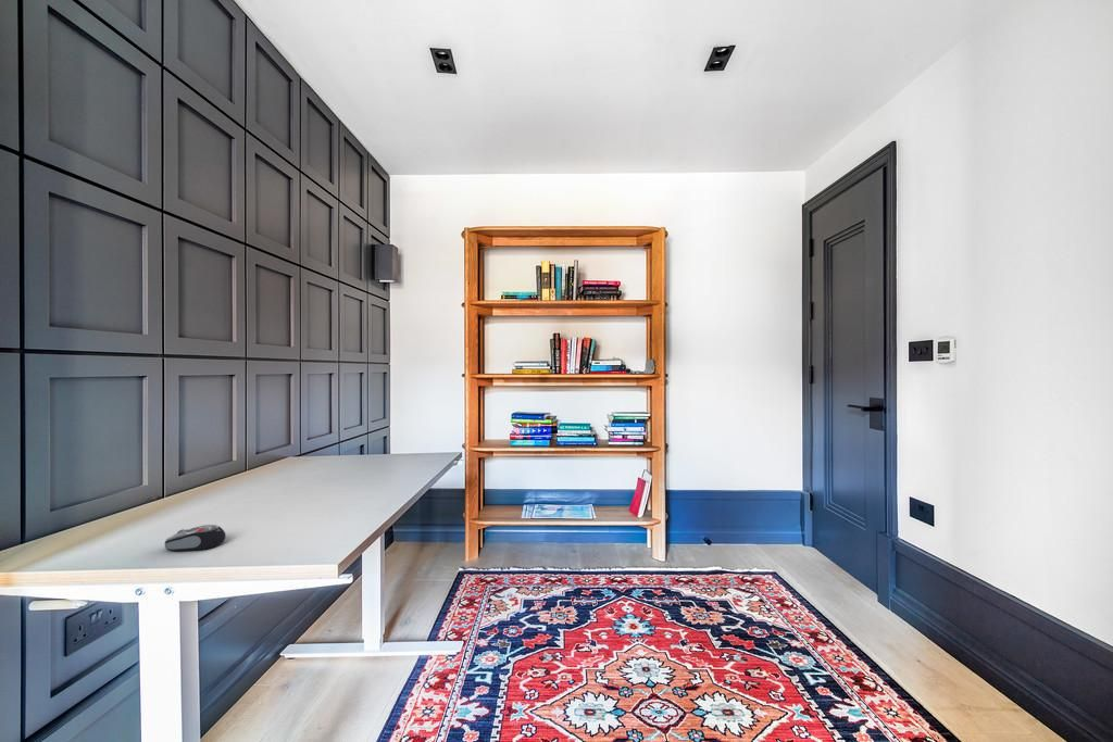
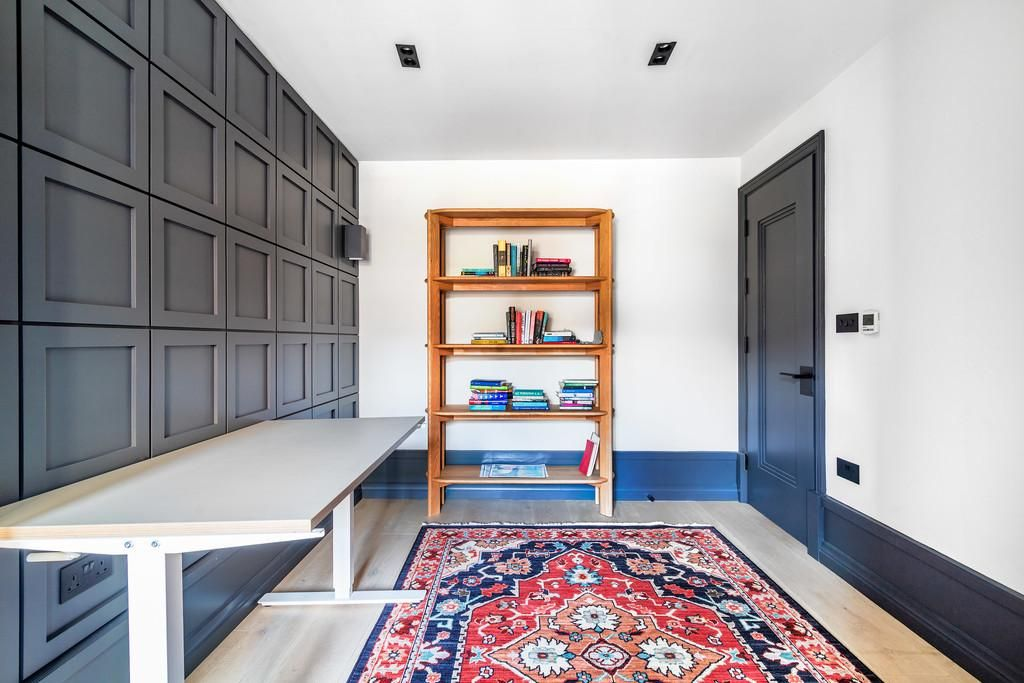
- computer mouse (196, 536)
